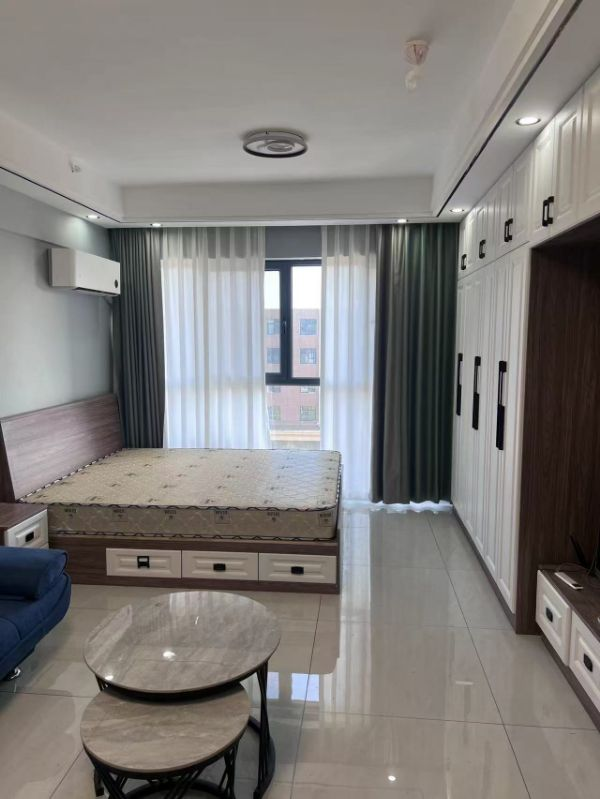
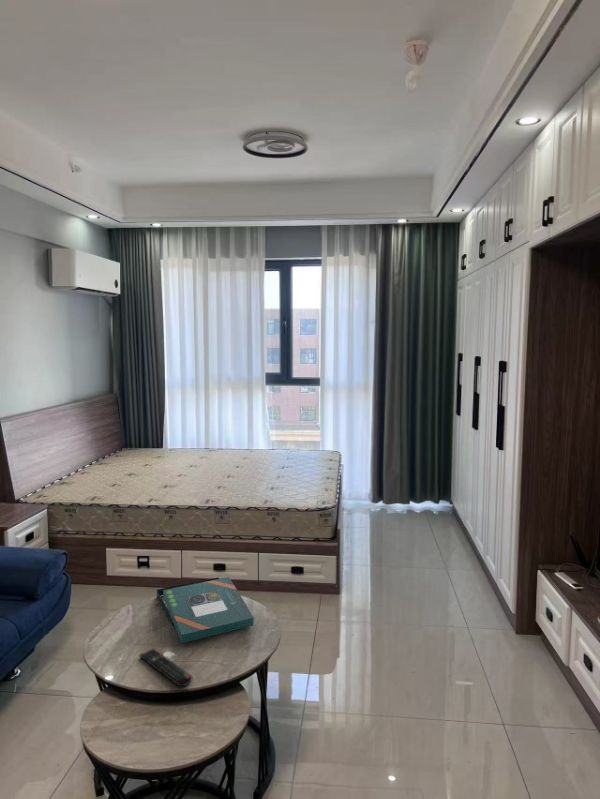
+ board game (202, 600)
+ remote control (165, 667)
